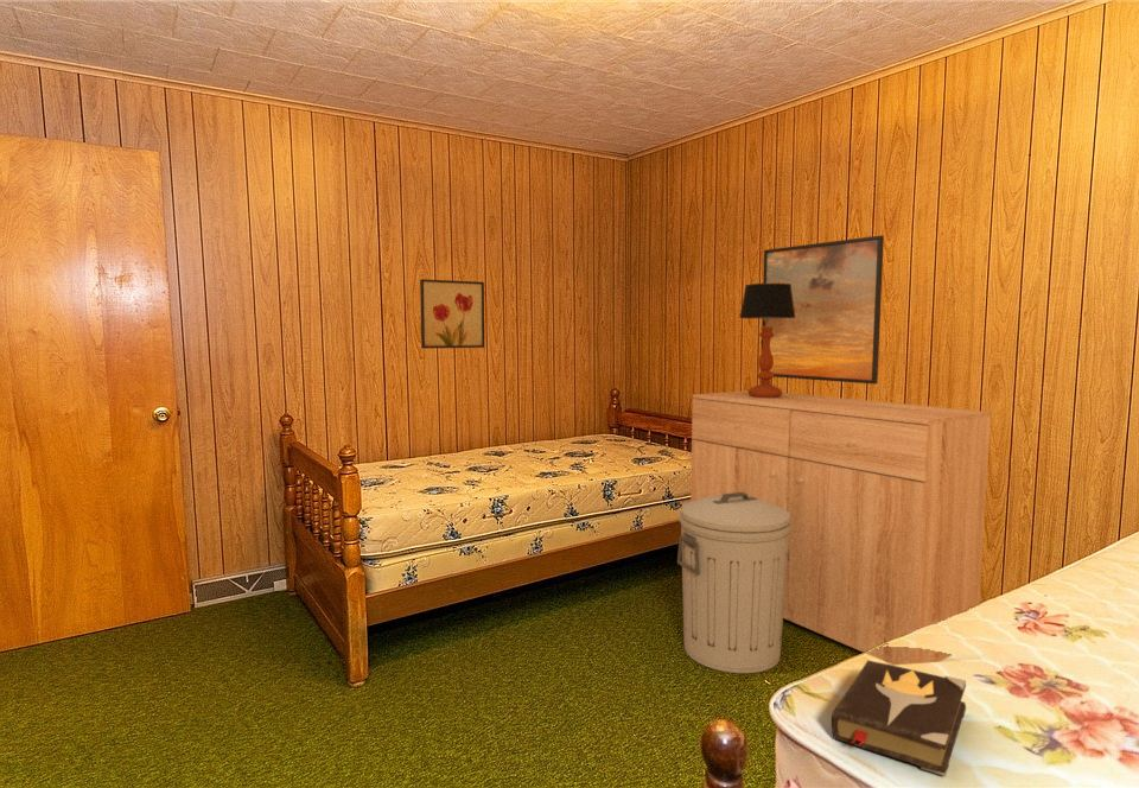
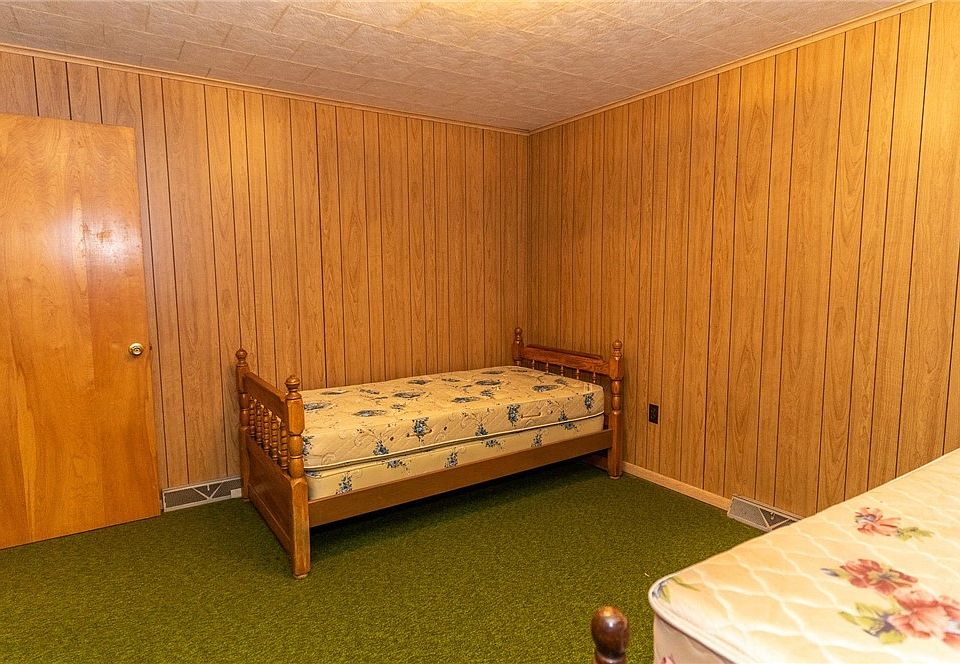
- hardback book (901, 707)
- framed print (816, 312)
- table lamp (766, 341)
- dresser (819, 508)
- wall art (452, 314)
- trash can (733, 572)
